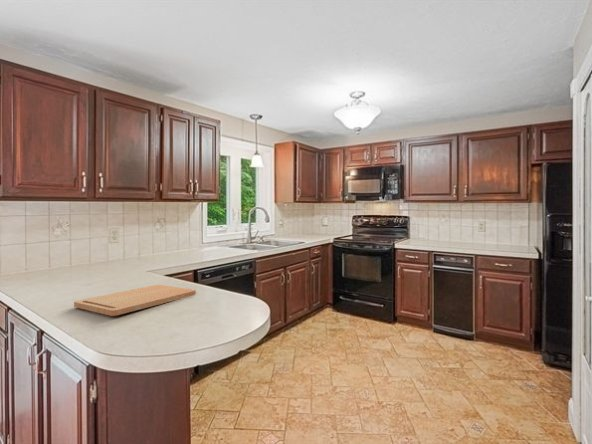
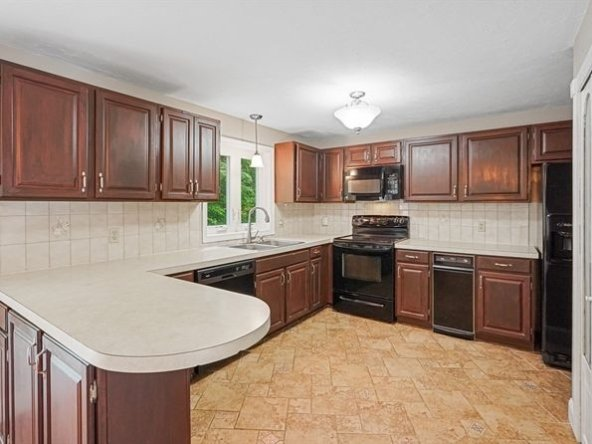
- cutting board (139, 297)
